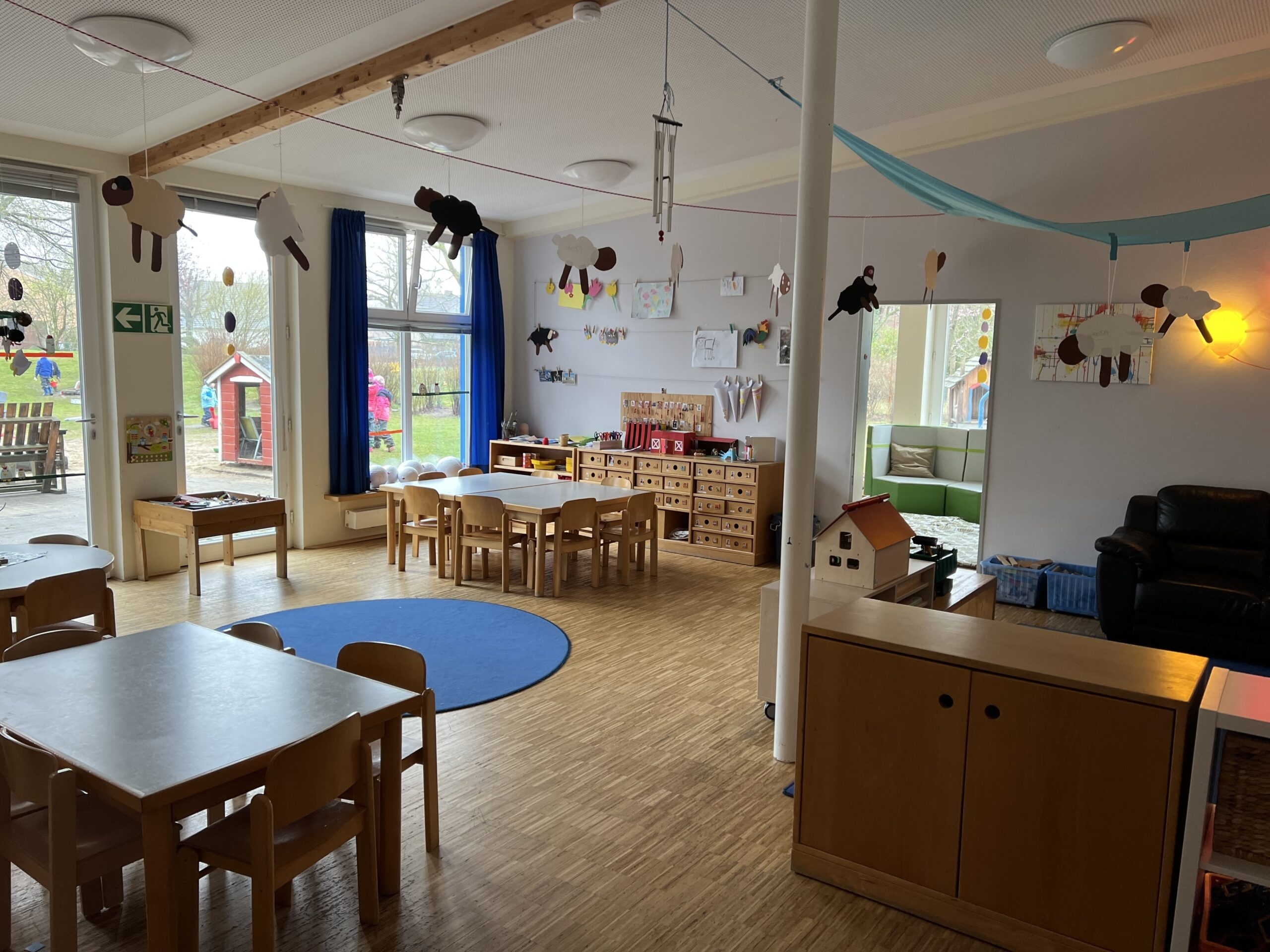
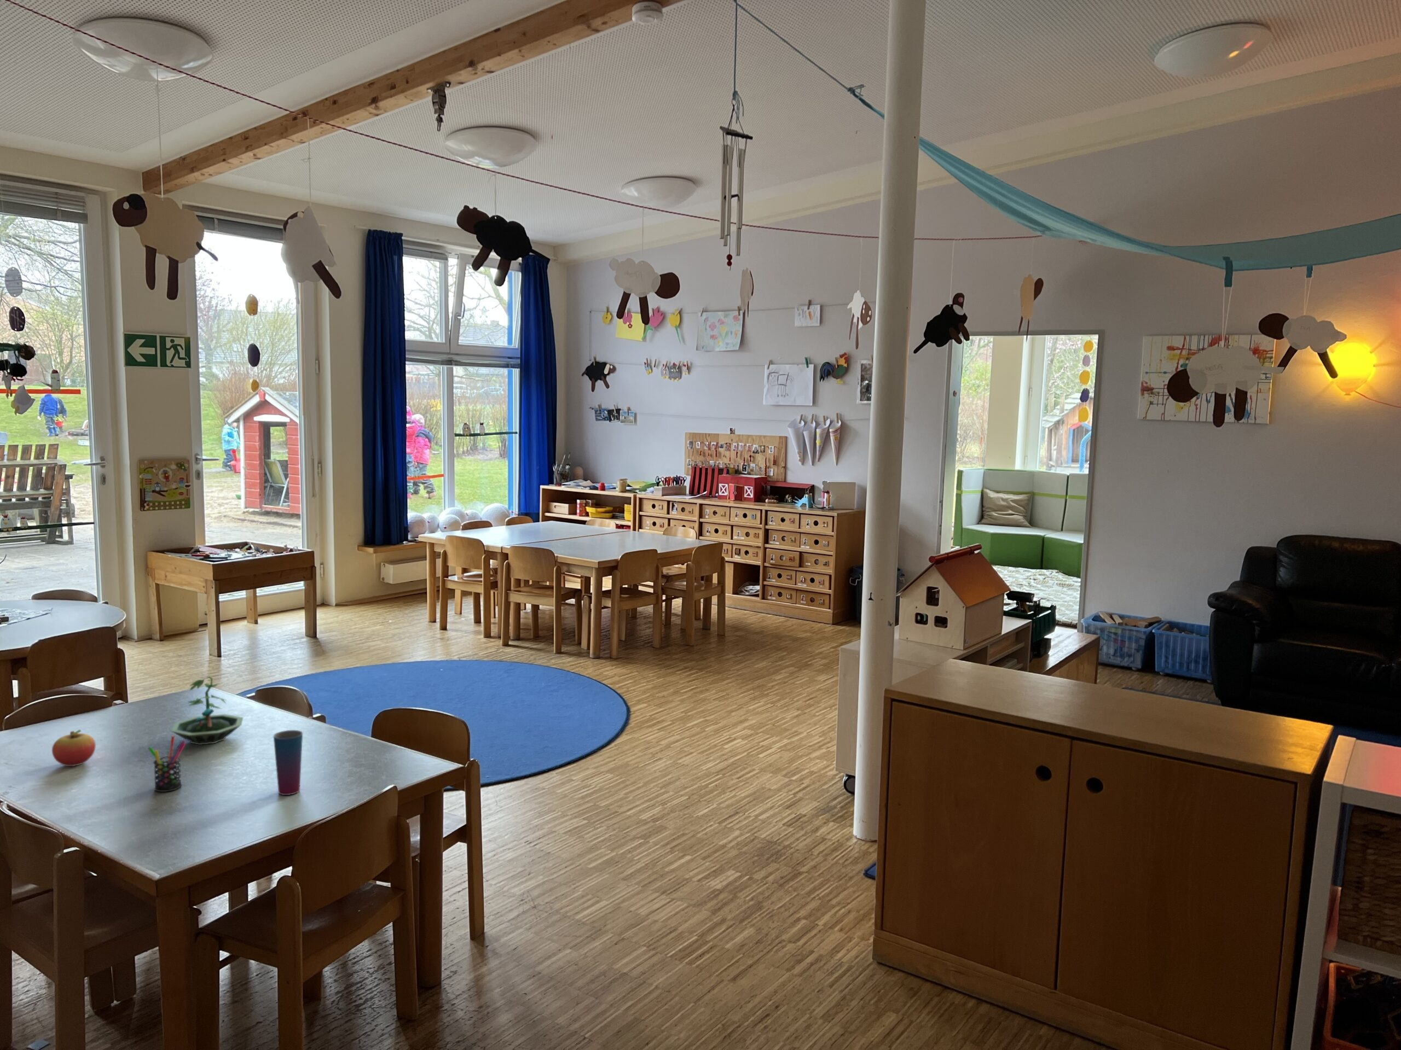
+ pen holder (165, 762)
+ cup (288, 763)
+ fruit (74, 746)
+ terrarium (207, 689)
